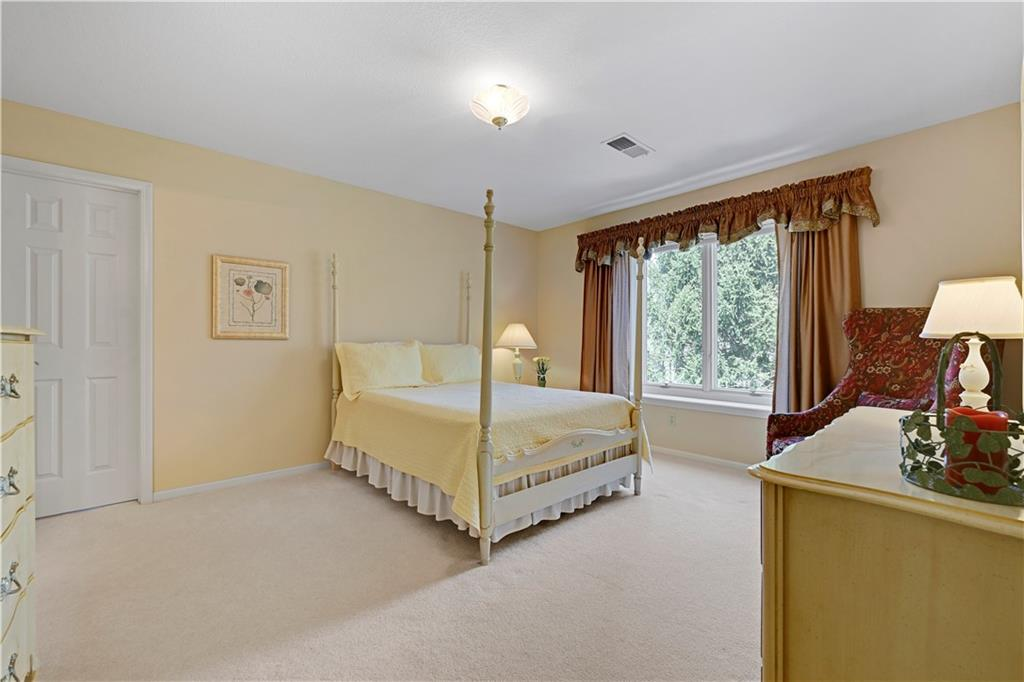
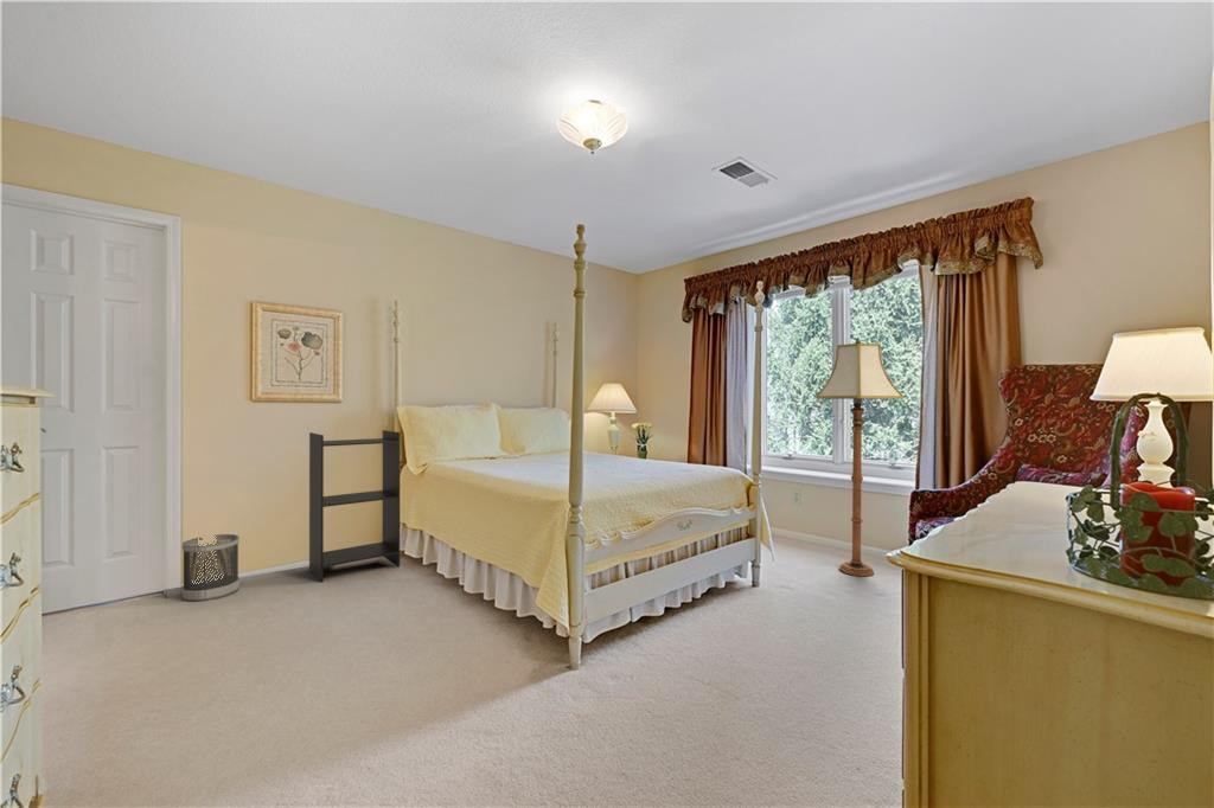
+ wastebasket (211, 566)
+ bookshelf (354, 500)
+ floor lamp (857, 454)
